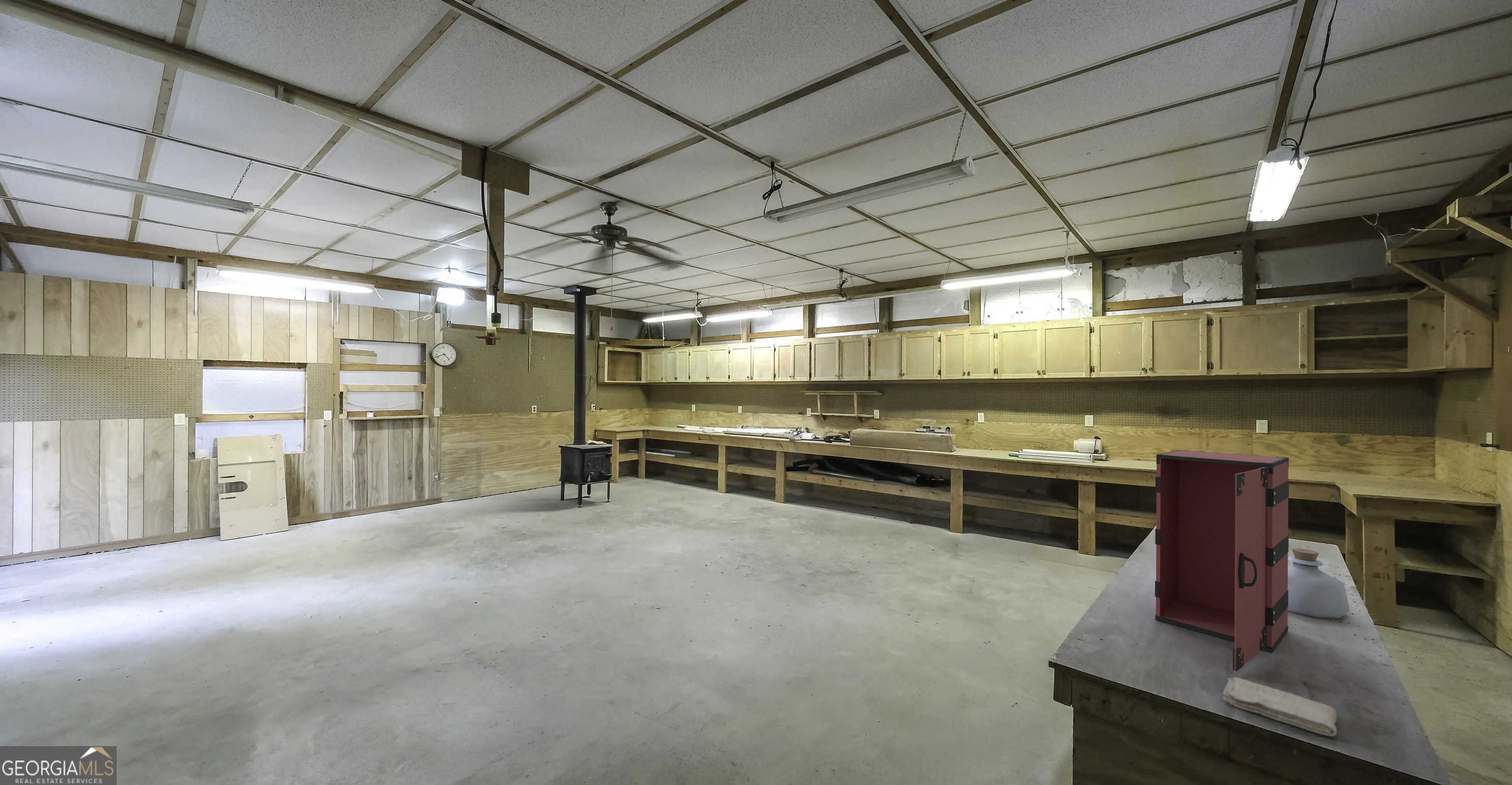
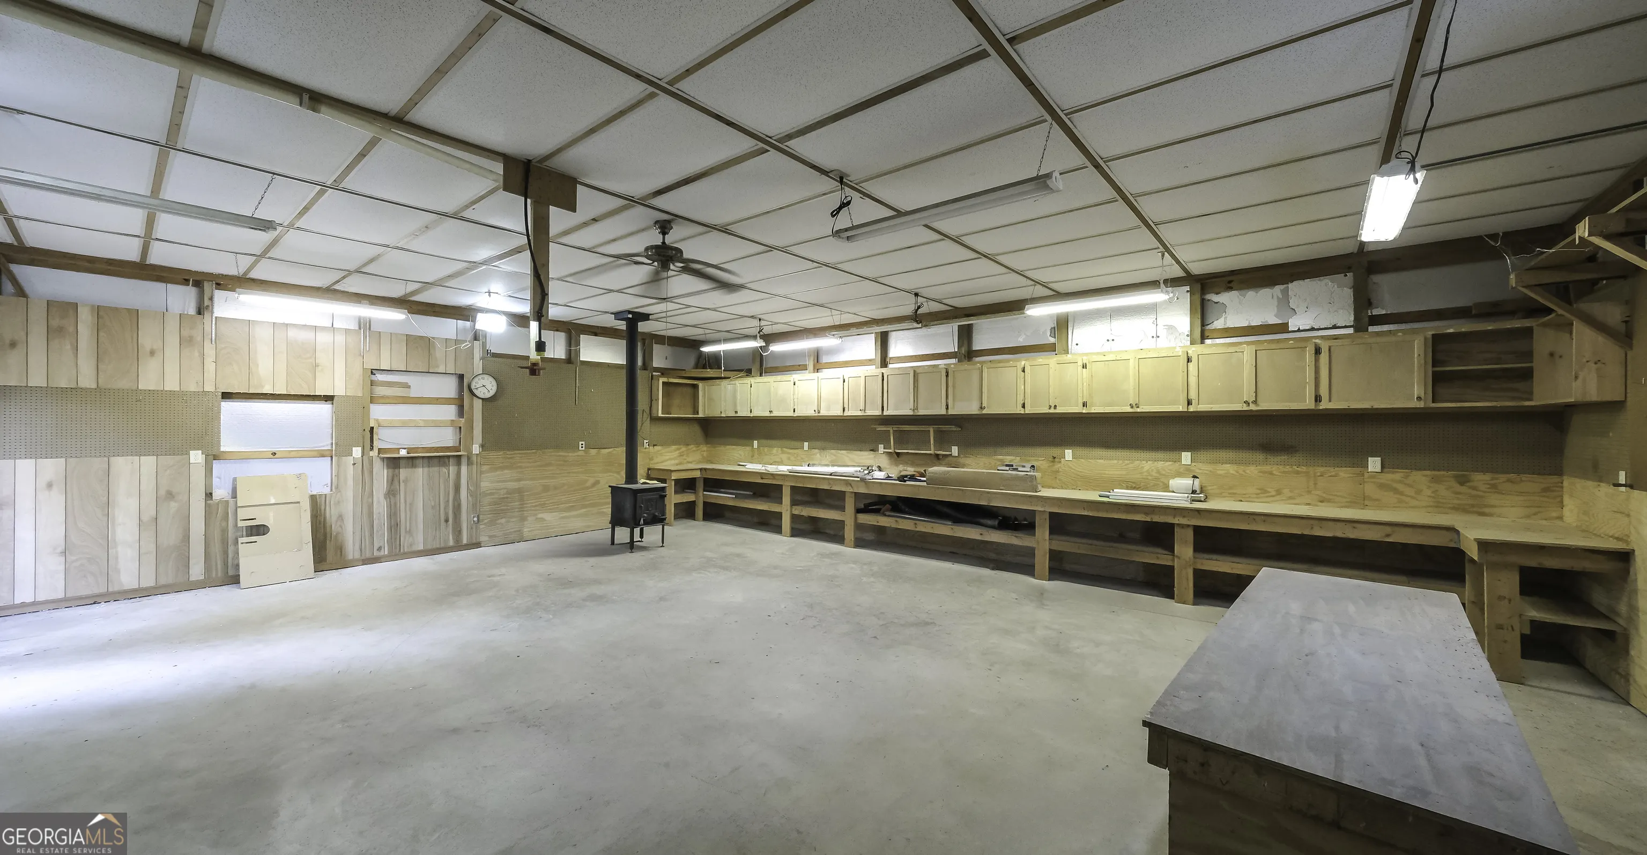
- washcloth (1278, 703)
- bottle (1305, 579)
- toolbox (1218, 543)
